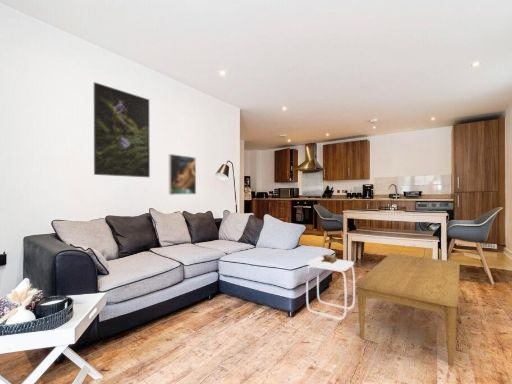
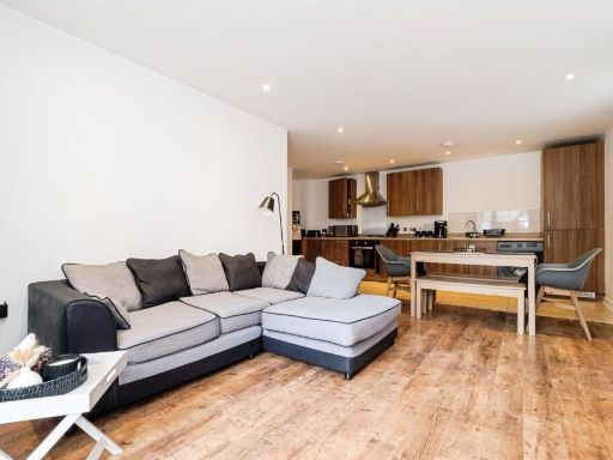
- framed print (123, 133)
- coffee table (414, 295)
- side table (318, 283)
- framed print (182, 175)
